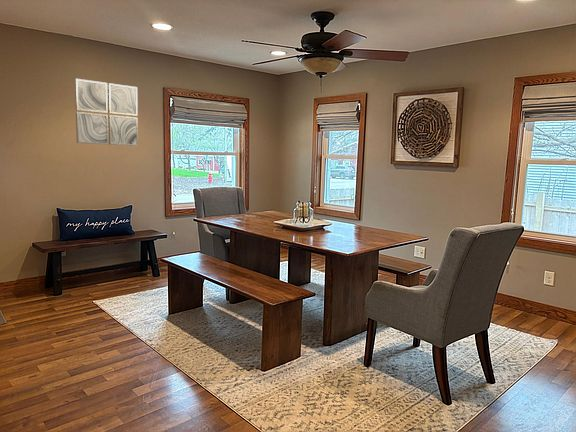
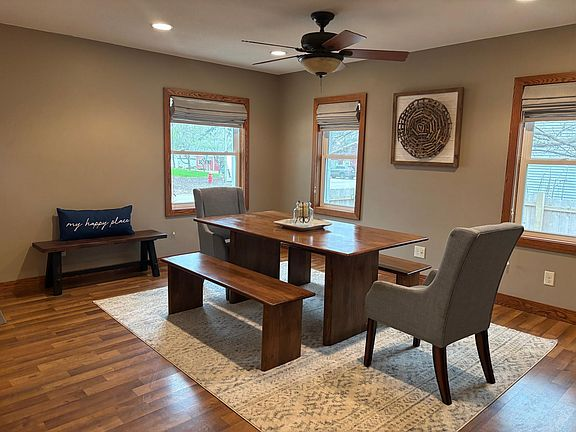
- wall art (108, 115)
